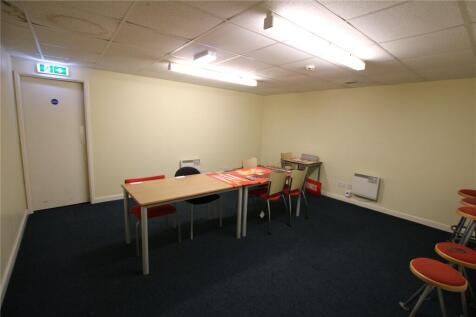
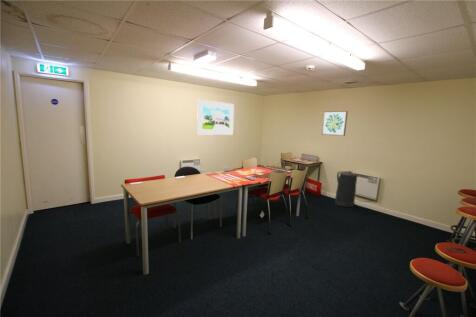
+ trash can (344, 187)
+ wall art (334, 123)
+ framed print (216, 118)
